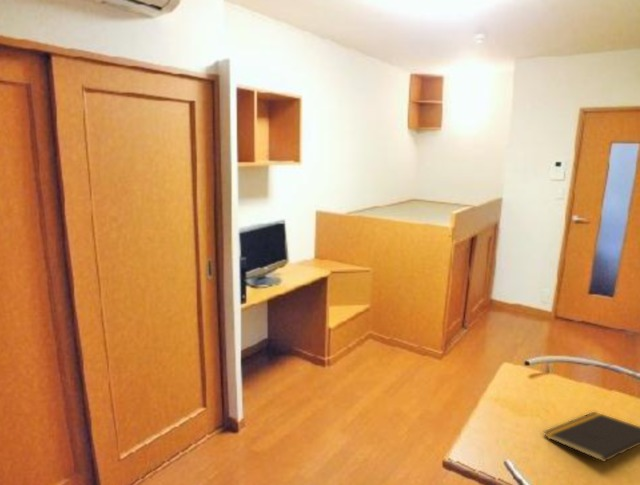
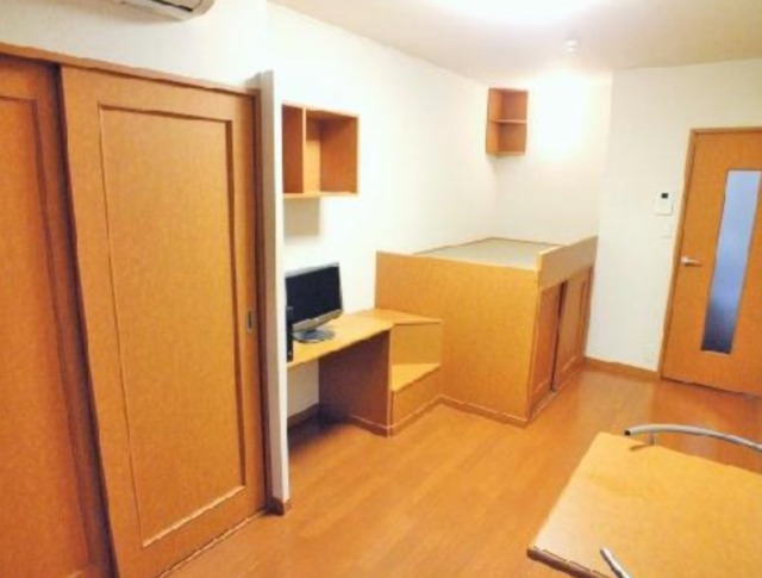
- notepad (598, 434)
